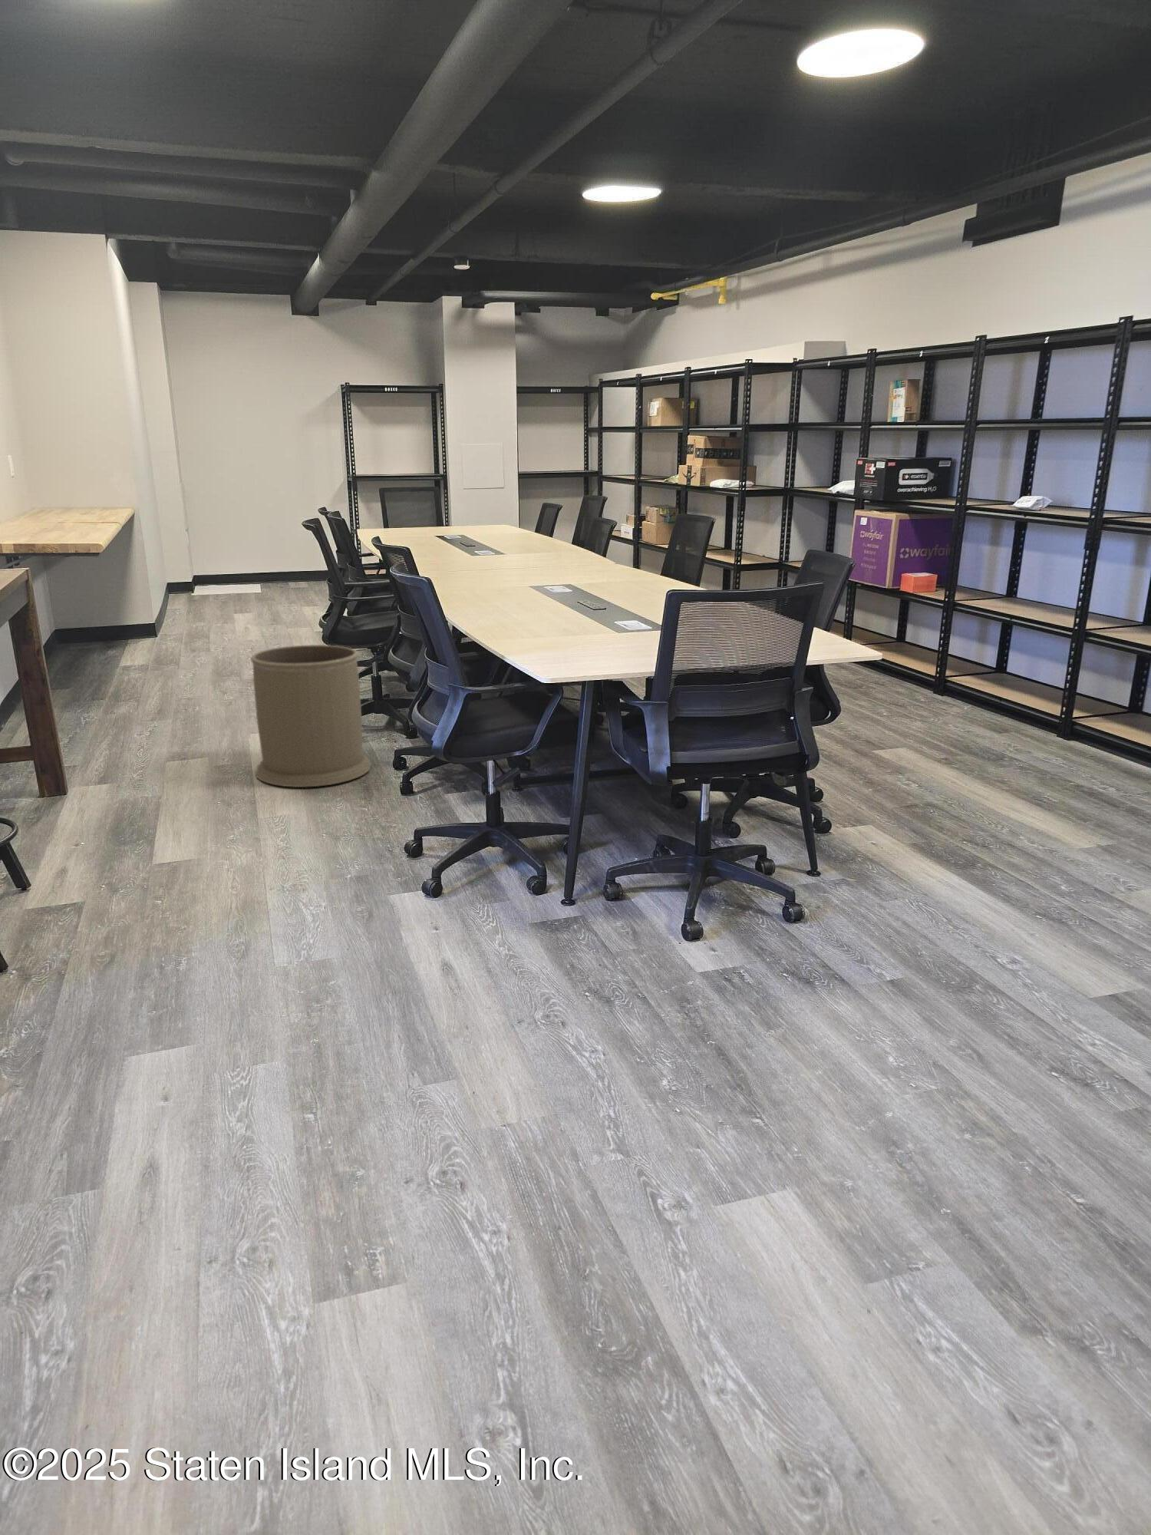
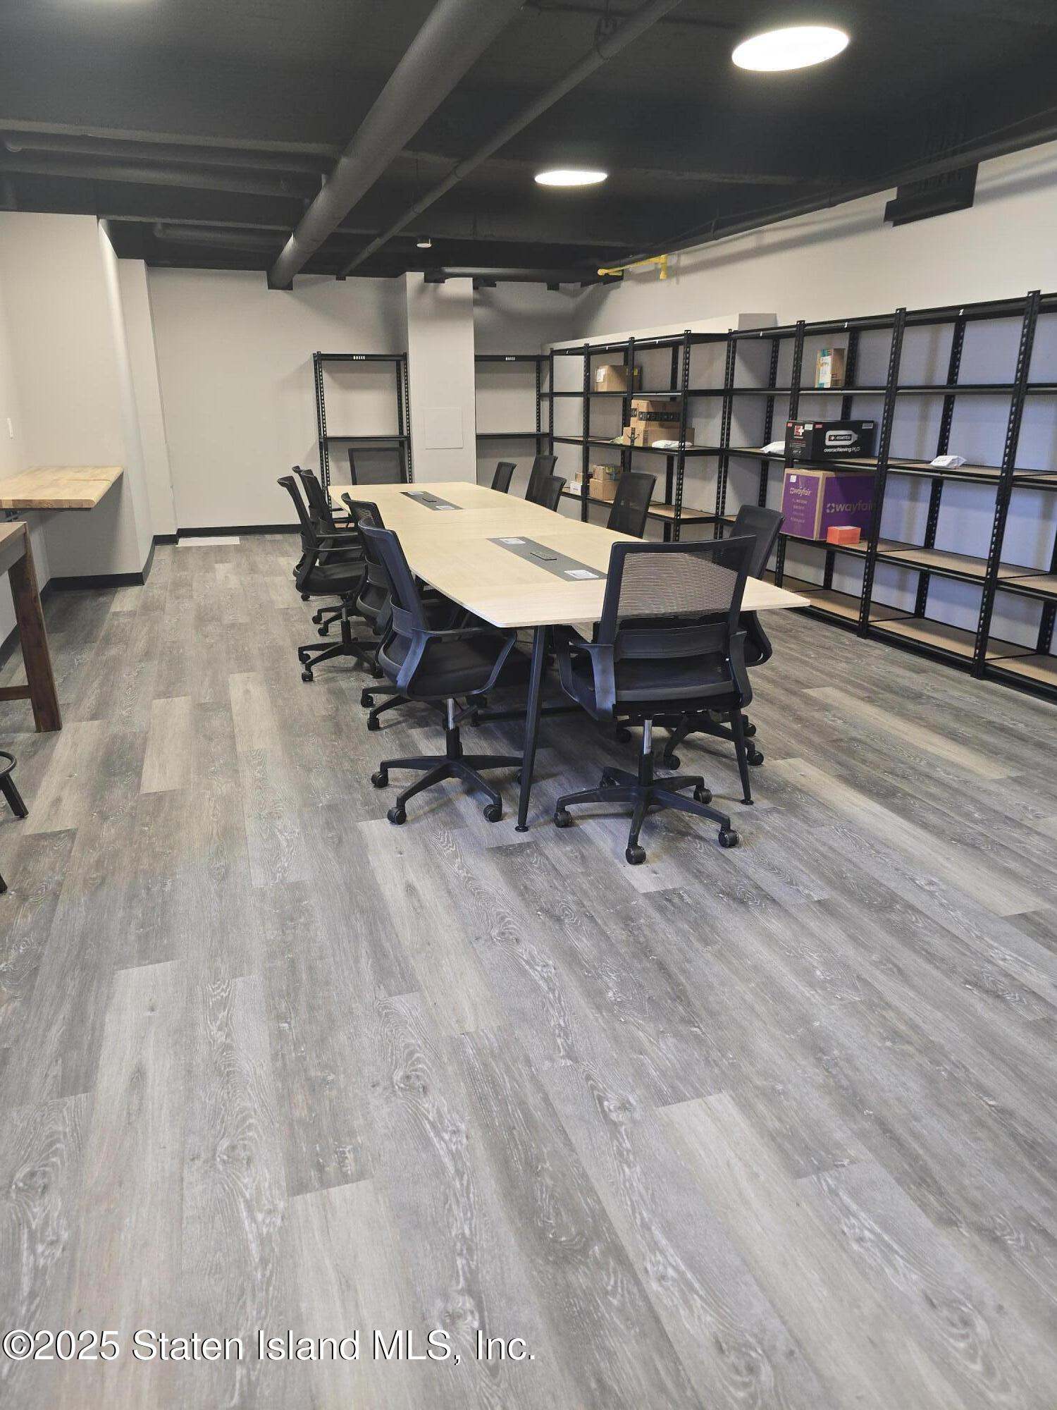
- trash can (310, 712)
